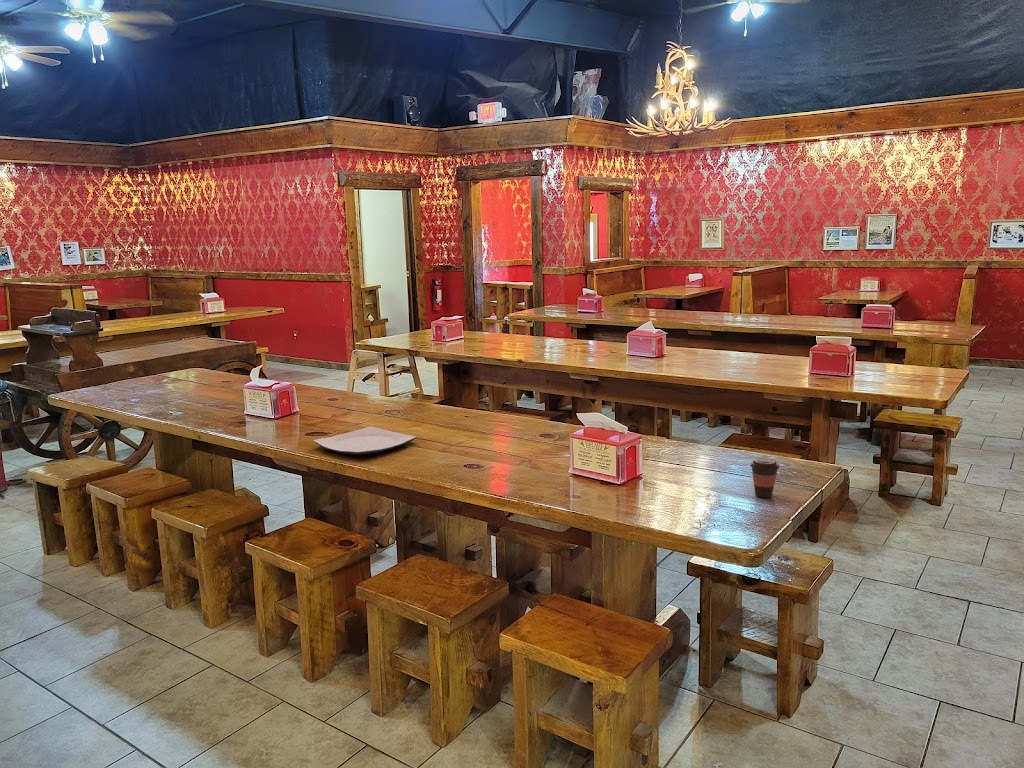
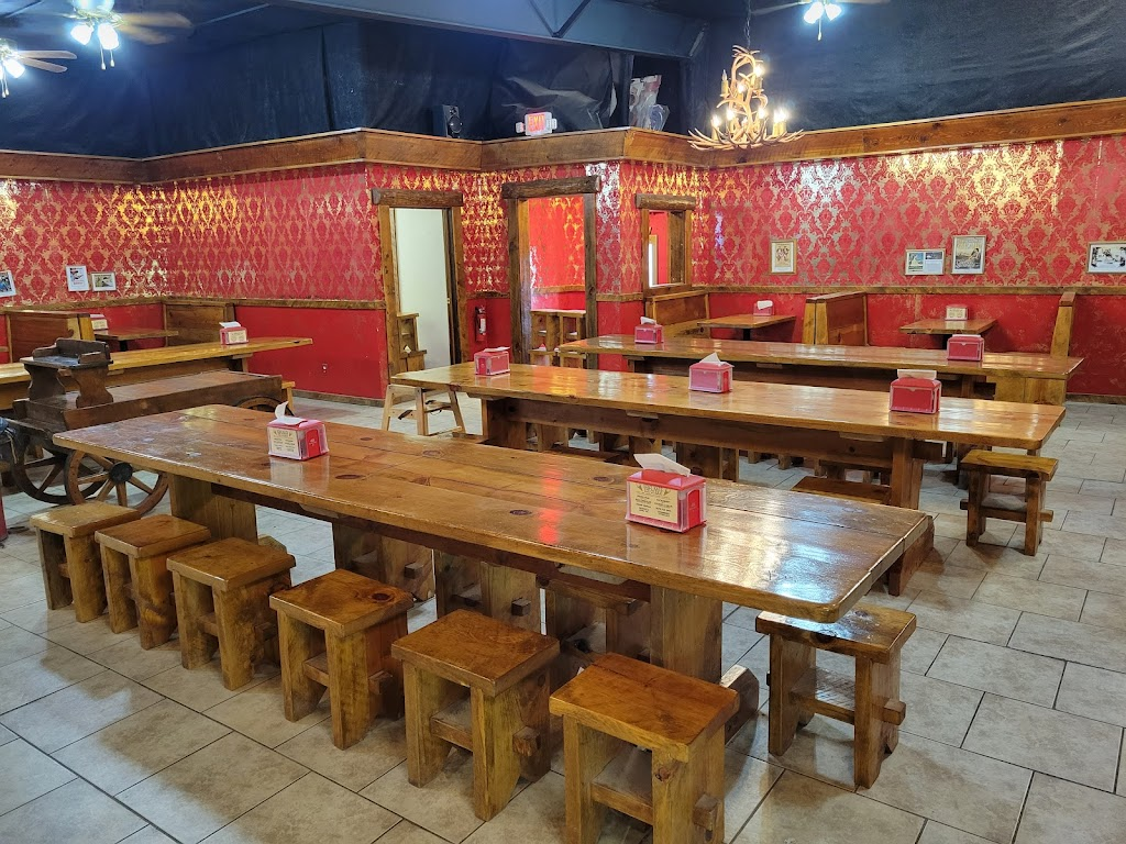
- coffee cup (764, 478)
- plate (365, 442)
